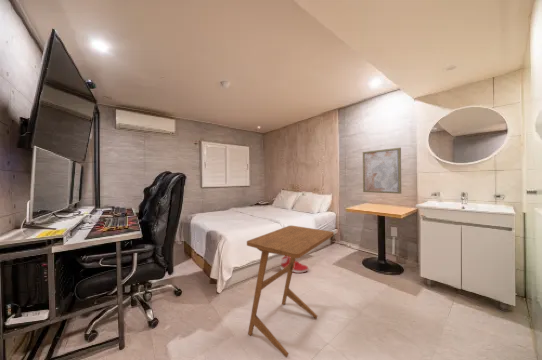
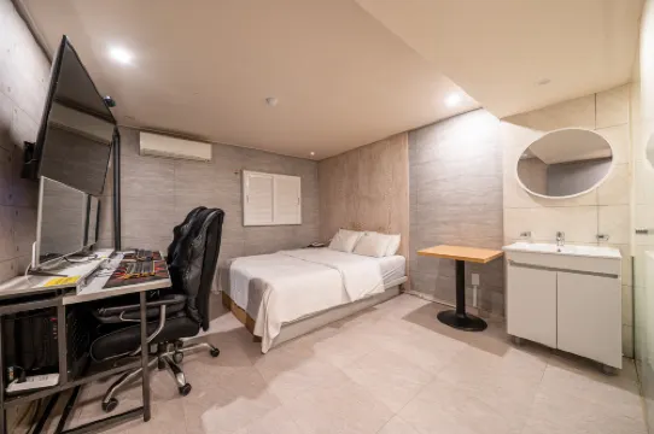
- sneaker (294, 263)
- wall art (380, 171)
- side table (289, 282)
